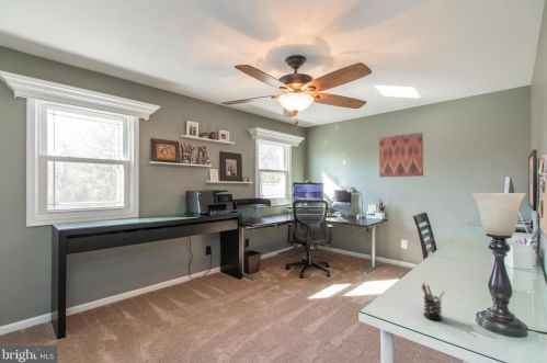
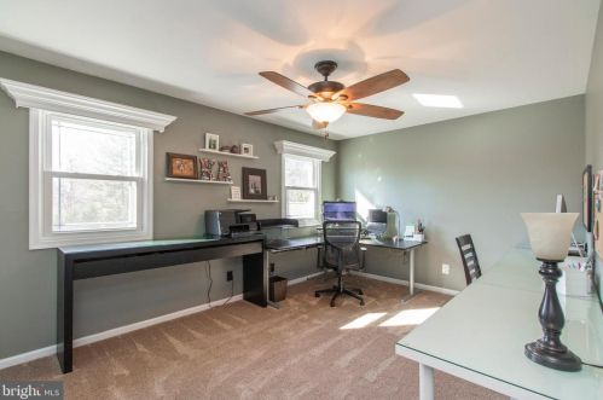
- pen holder (431, 300)
- wall art (400, 156)
